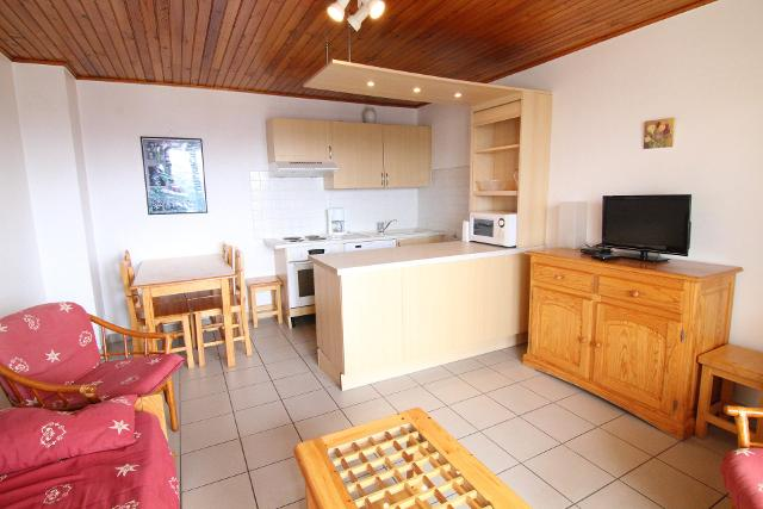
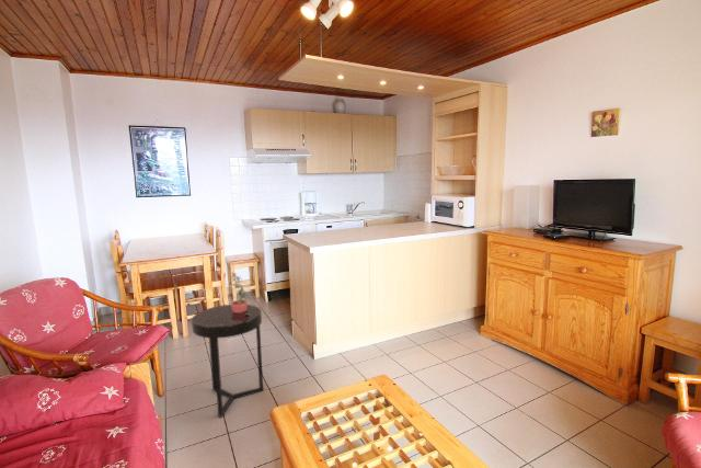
+ side table (218, 356)
+ potted plant (239, 293)
